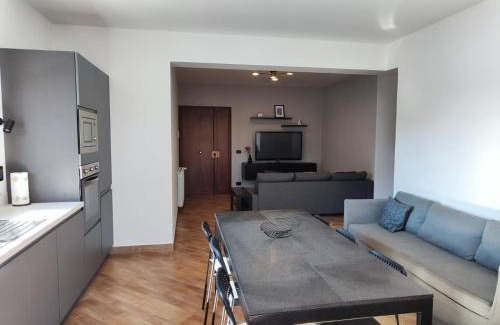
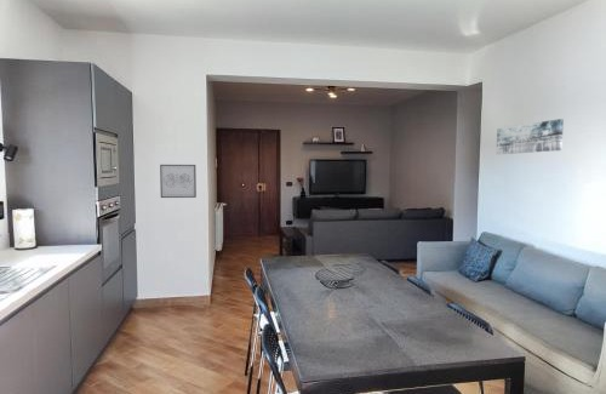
+ wall art (526, 138)
+ wall art (178, 181)
